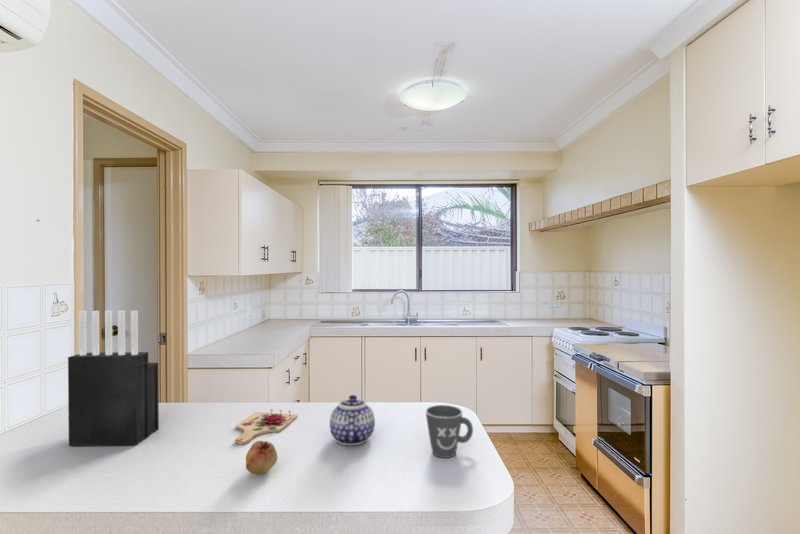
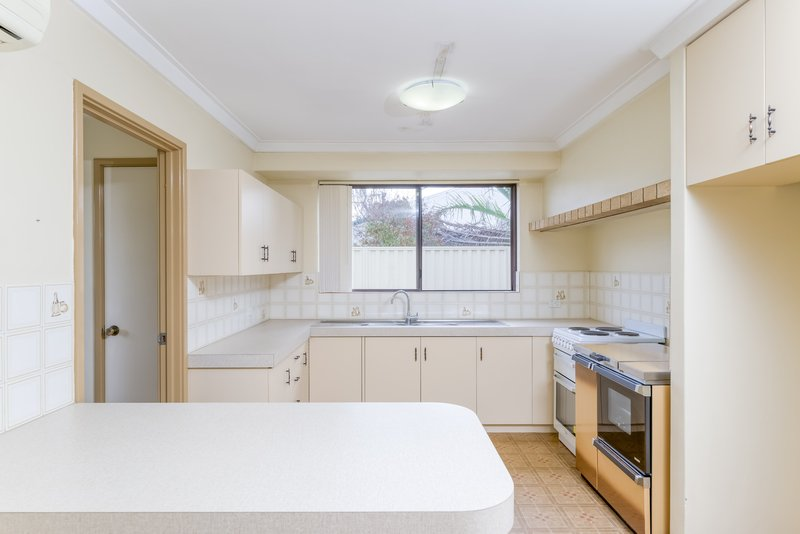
- mug (449, 431)
- fruit (261, 455)
- cutting board (259, 424)
- knife block (118, 372)
- teapot (352, 417)
